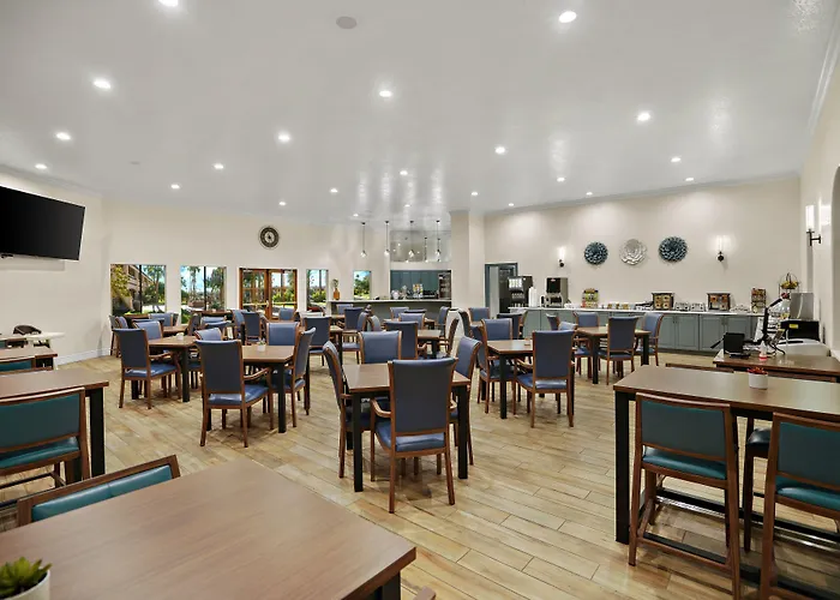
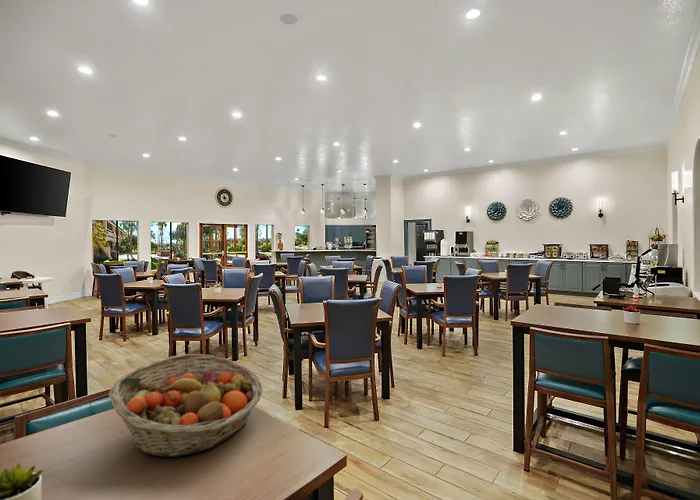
+ fruit basket (193, 398)
